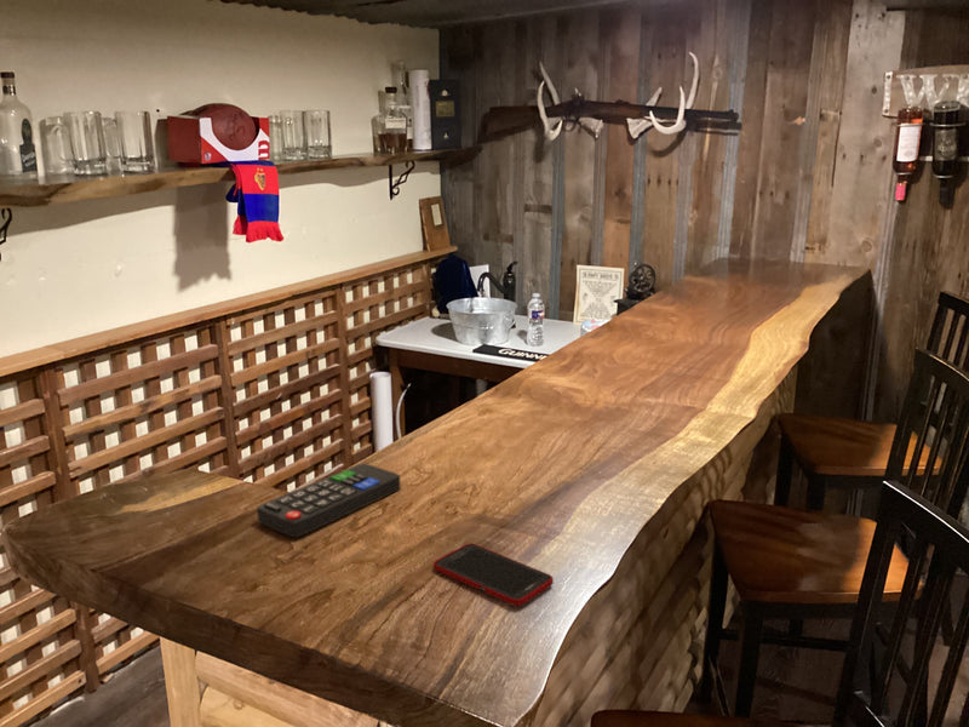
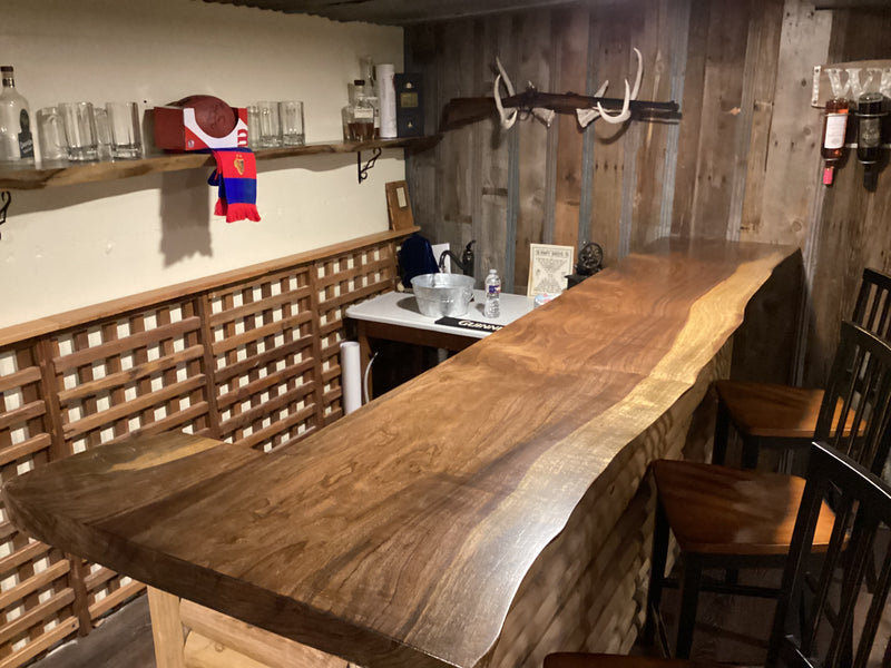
- cell phone (492, 573)
- remote control (332, 496)
